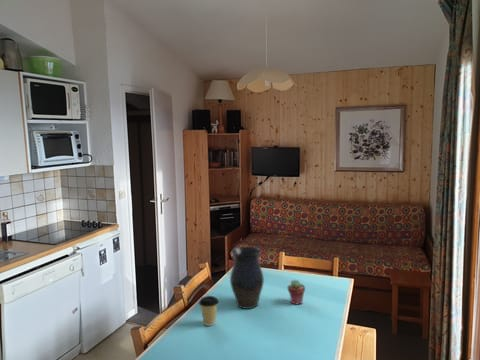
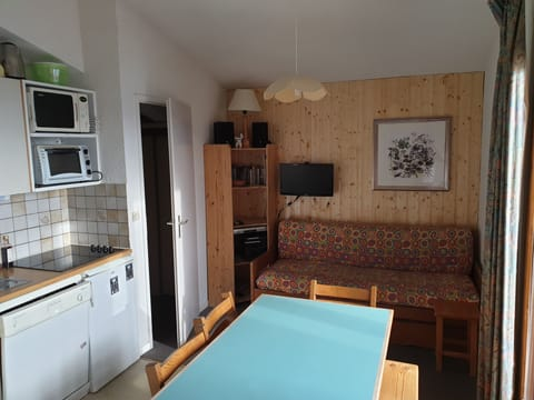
- coffee cup (209, 310)
- vase (246, 277)
- potted succulent (296, 290)
